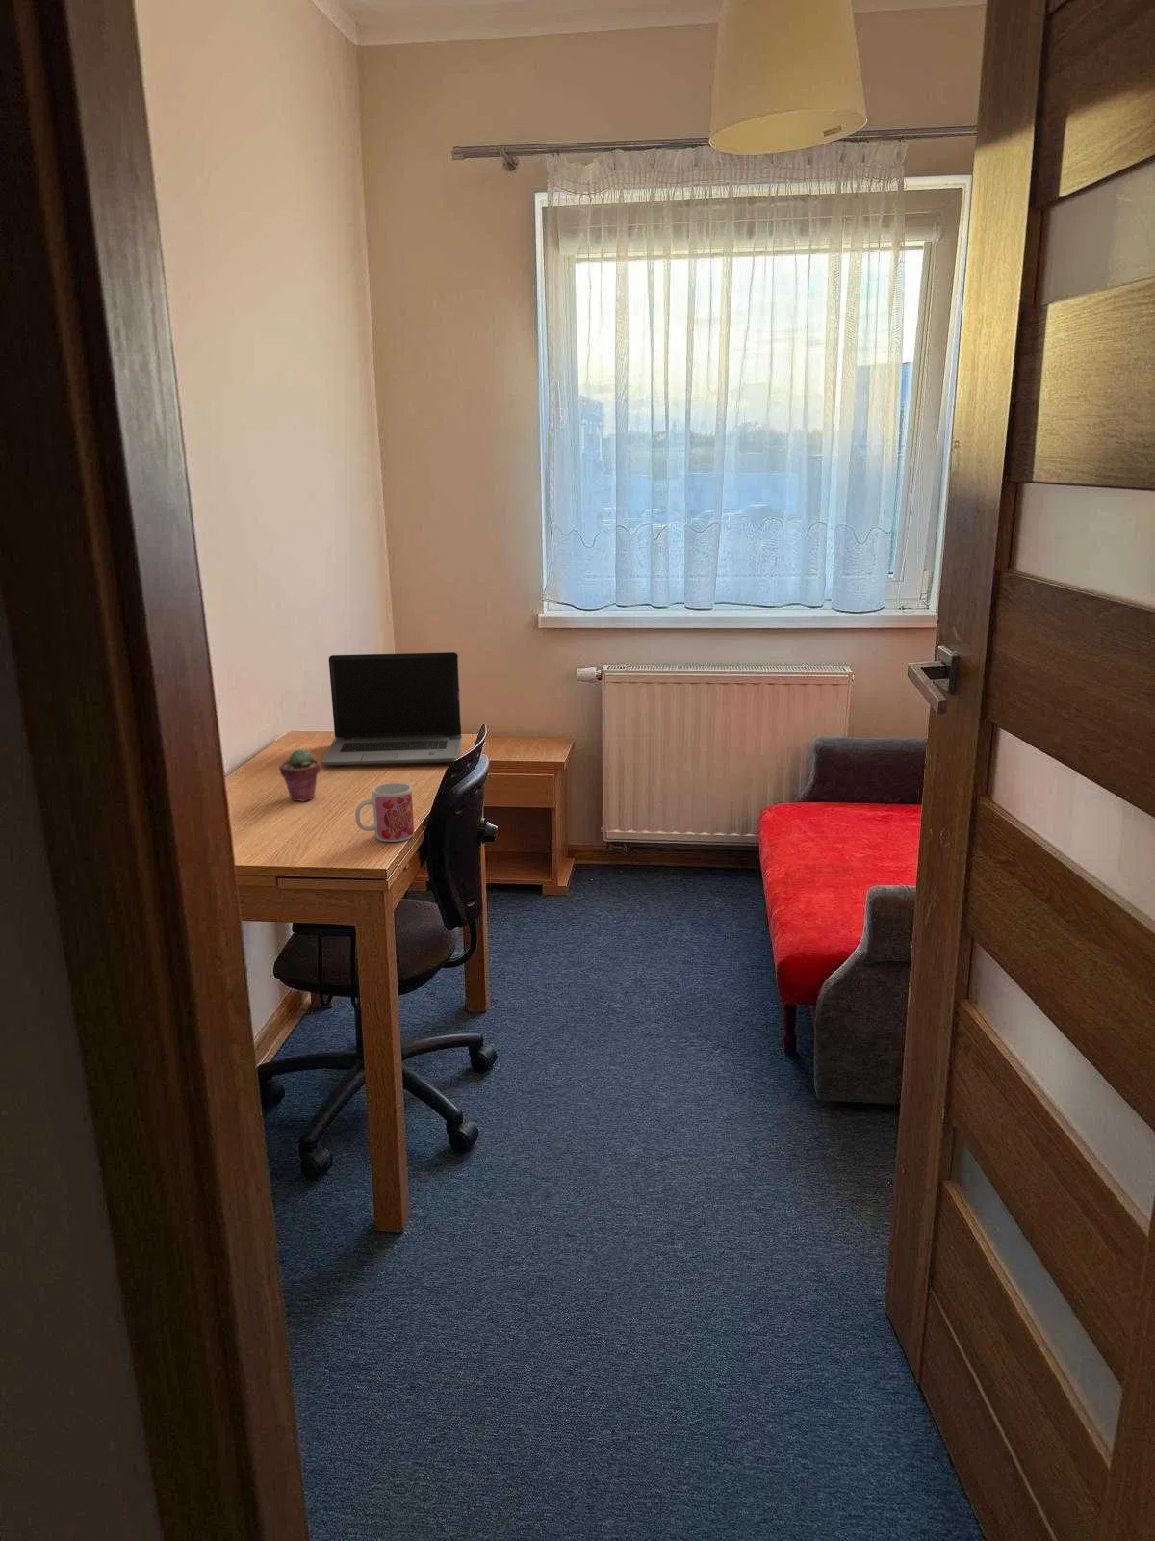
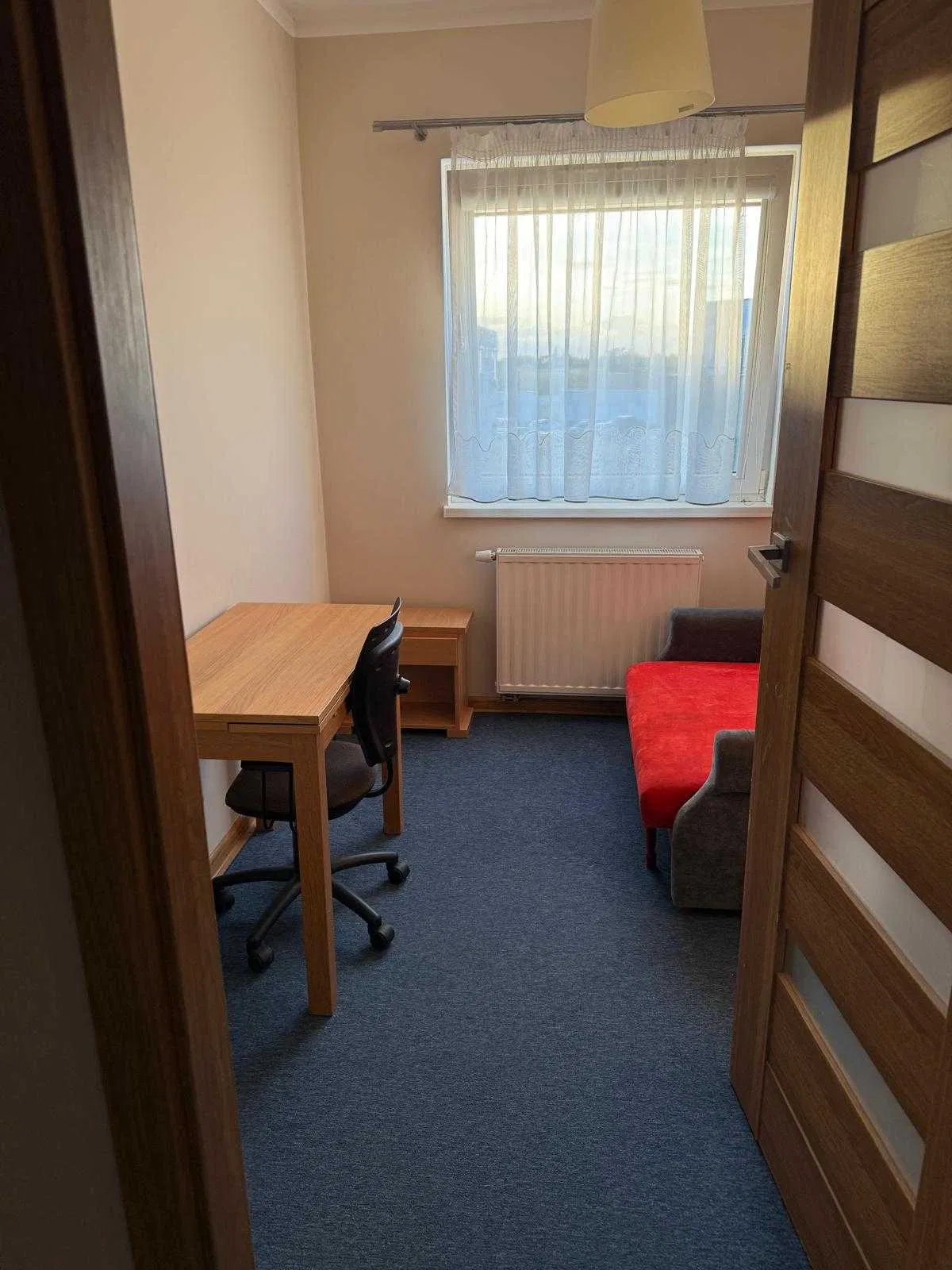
- mug (383, 813)
- laptop computer (392, 707)
- potted succulent (301, 773)
